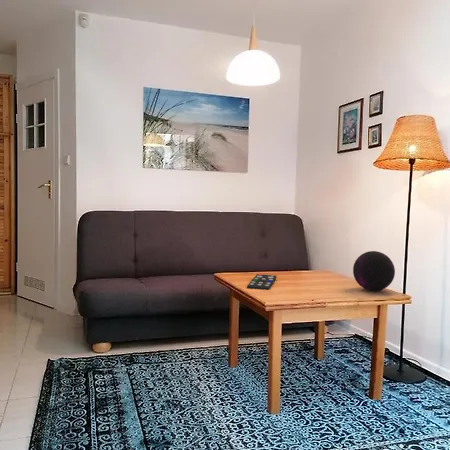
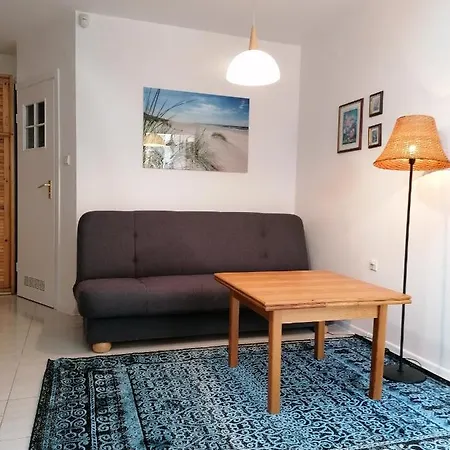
- decorative orb (373, 270)
- remote control (262, 281)
